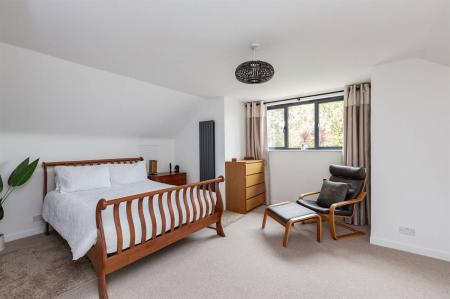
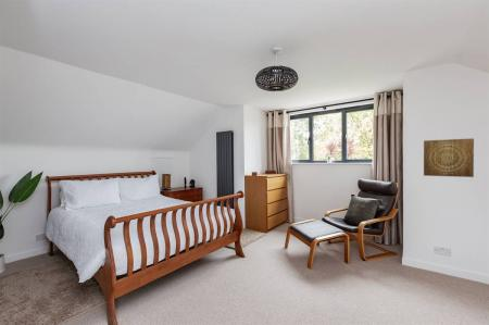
+ wall art (447, 158)
